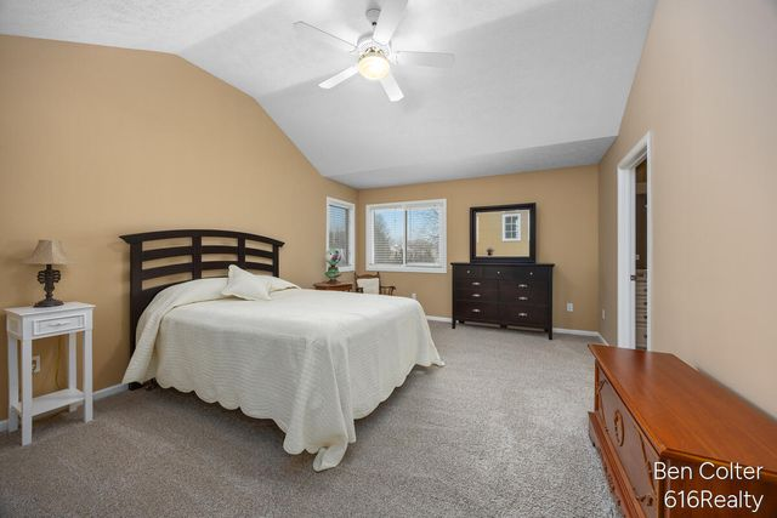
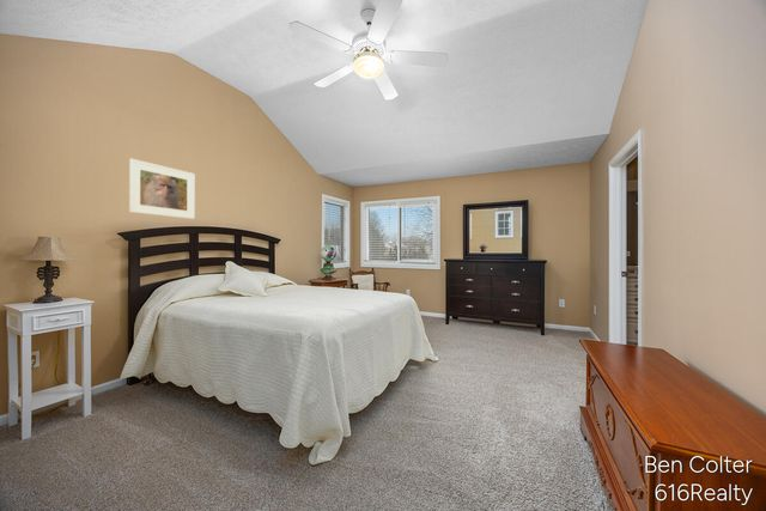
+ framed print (164, 190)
